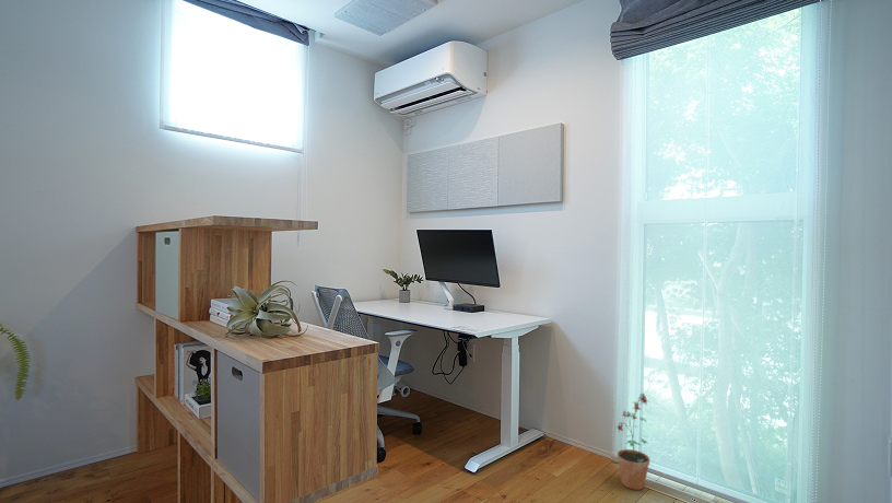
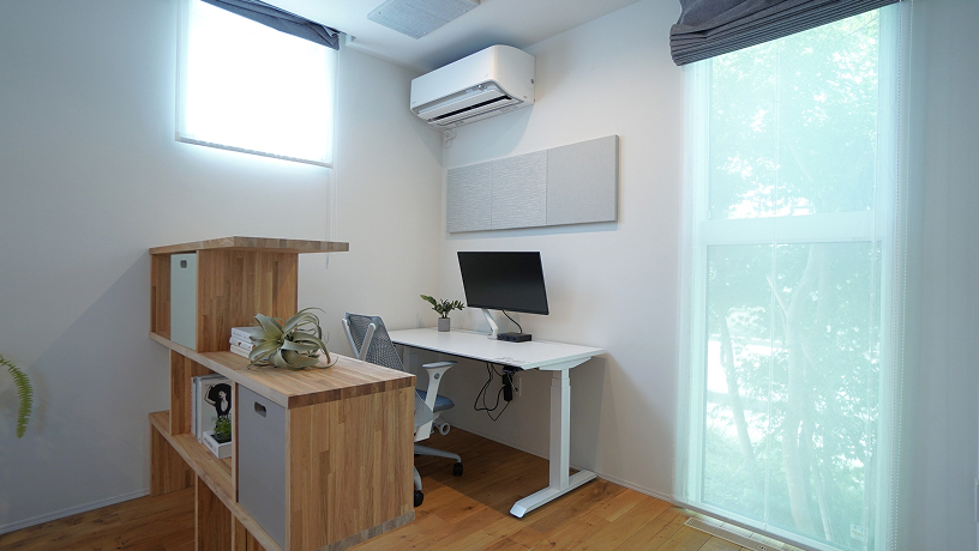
- potted plant (632, 438)
